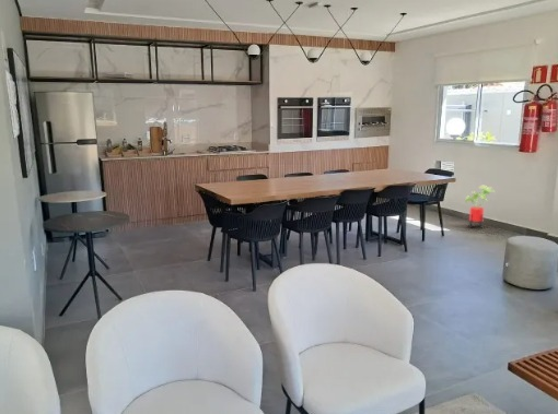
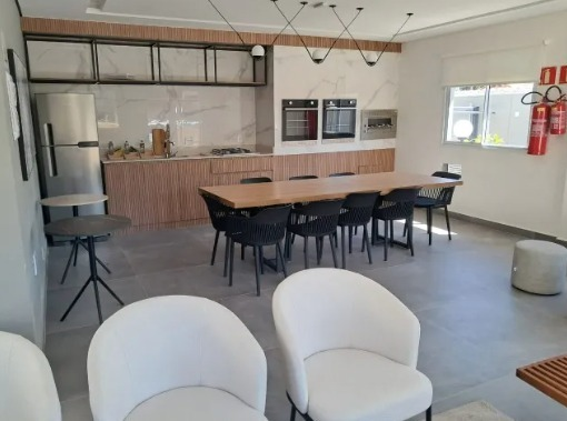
- house plant (478, 206)
